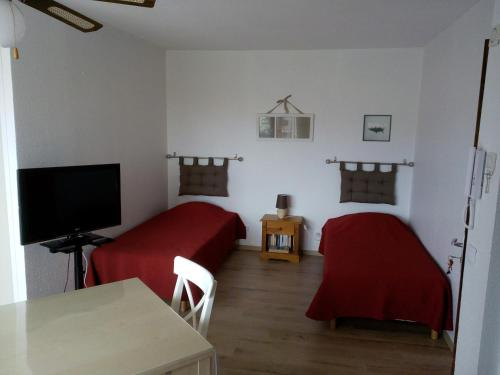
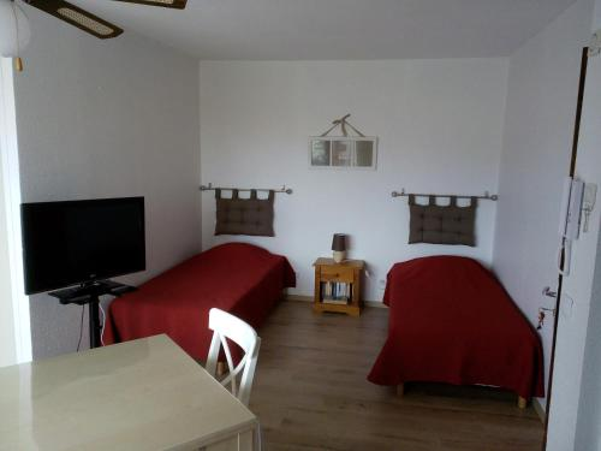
- wall art (376, 128)
